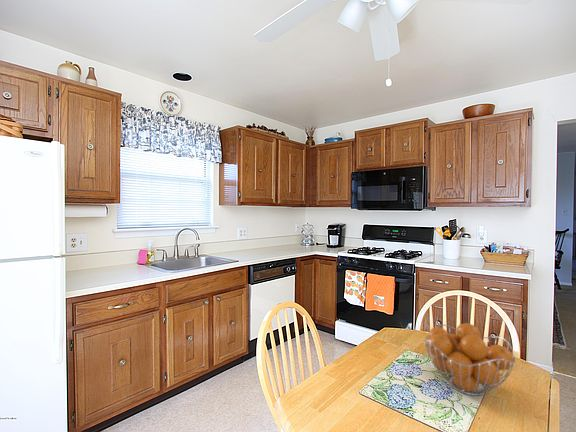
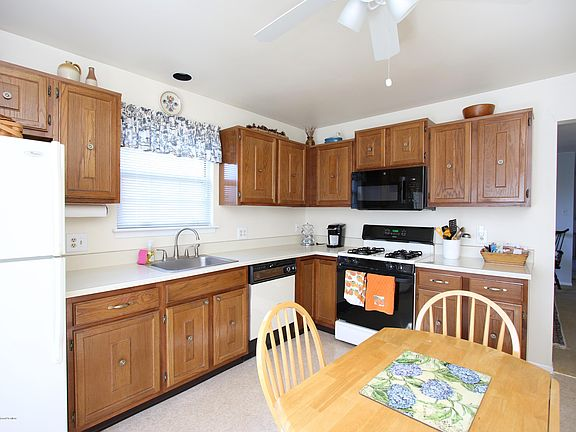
- fruit basket (466, 357)
